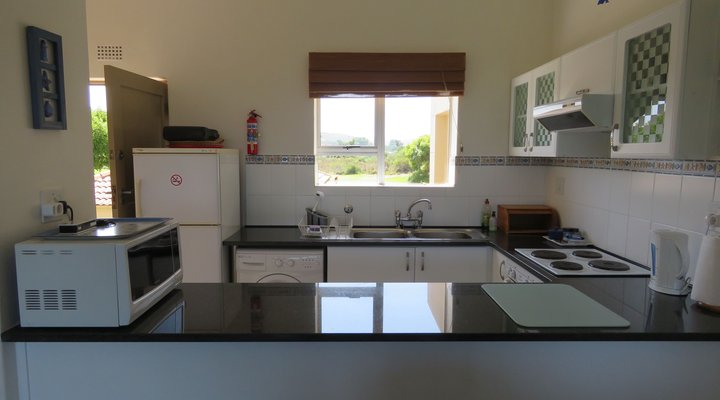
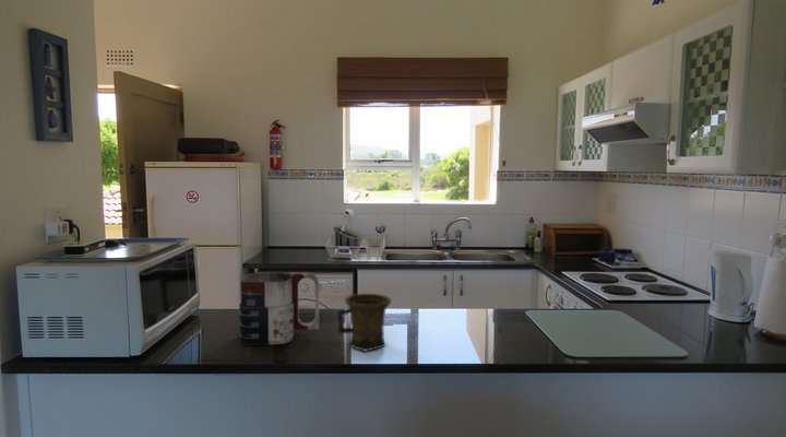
+ mug (367, 322)
+ mug (281, 305)
